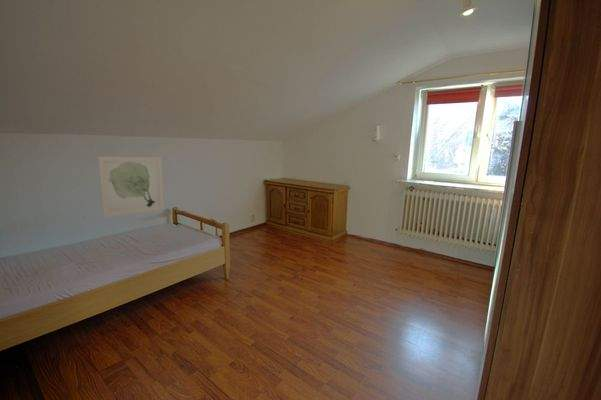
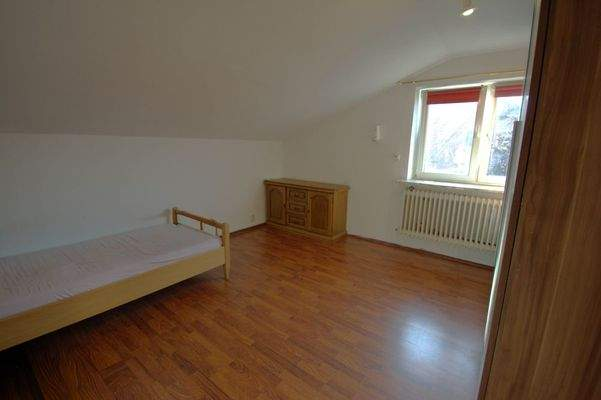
- wall art (134, 185)
